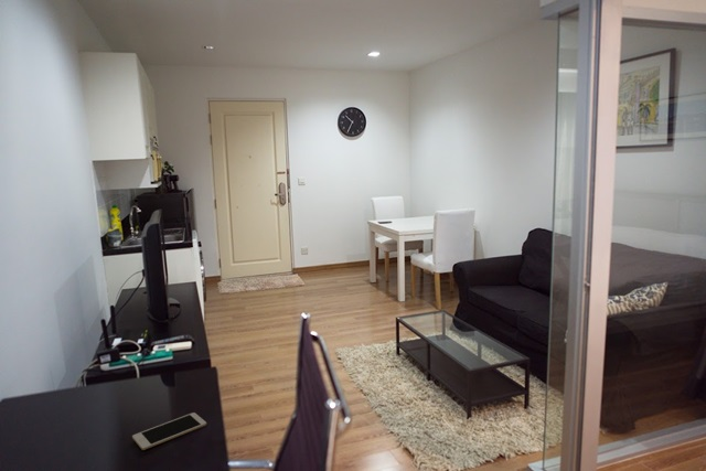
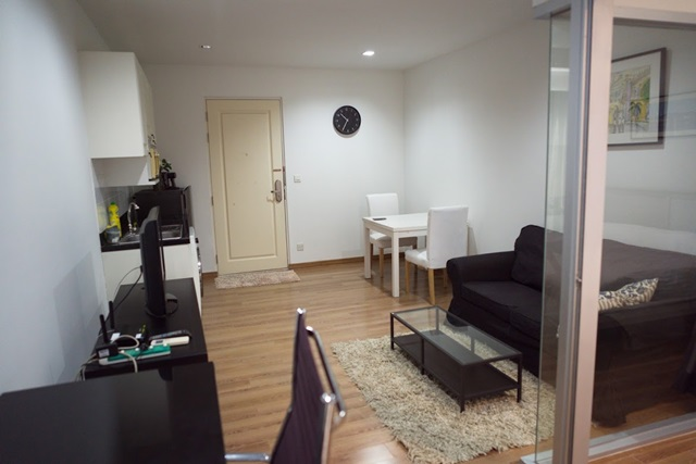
- cell phone (170, 430)
